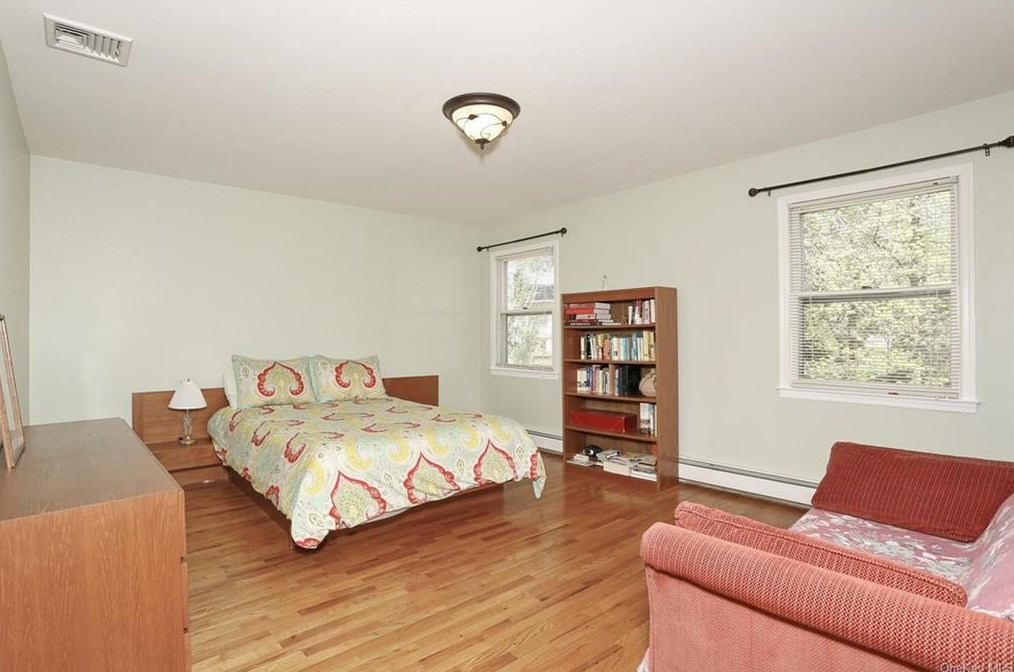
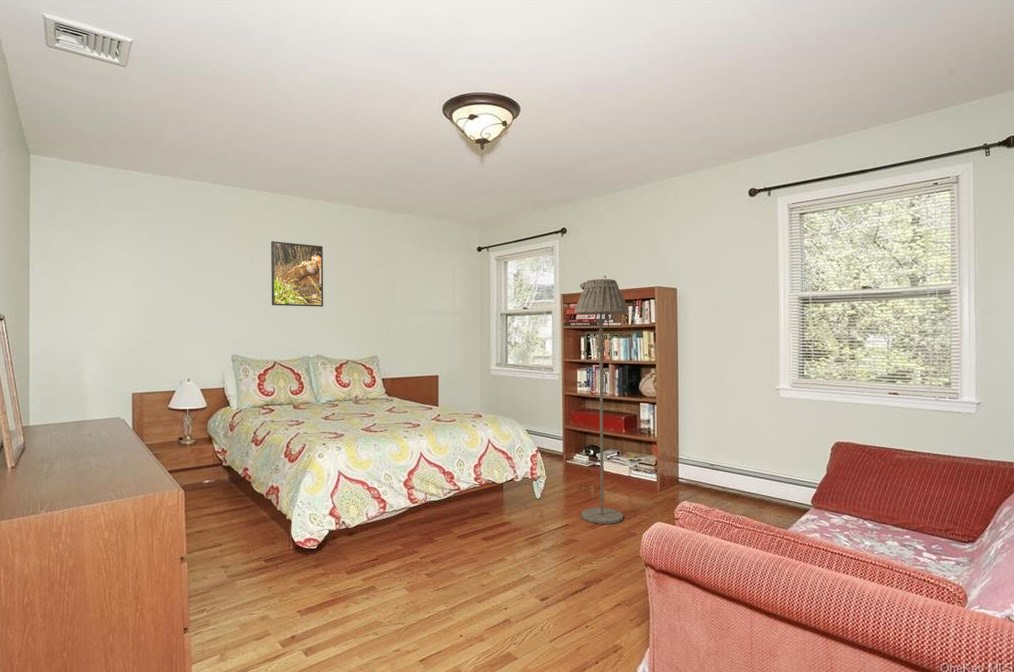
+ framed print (297, 274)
+ floor lamp (601, 398)
